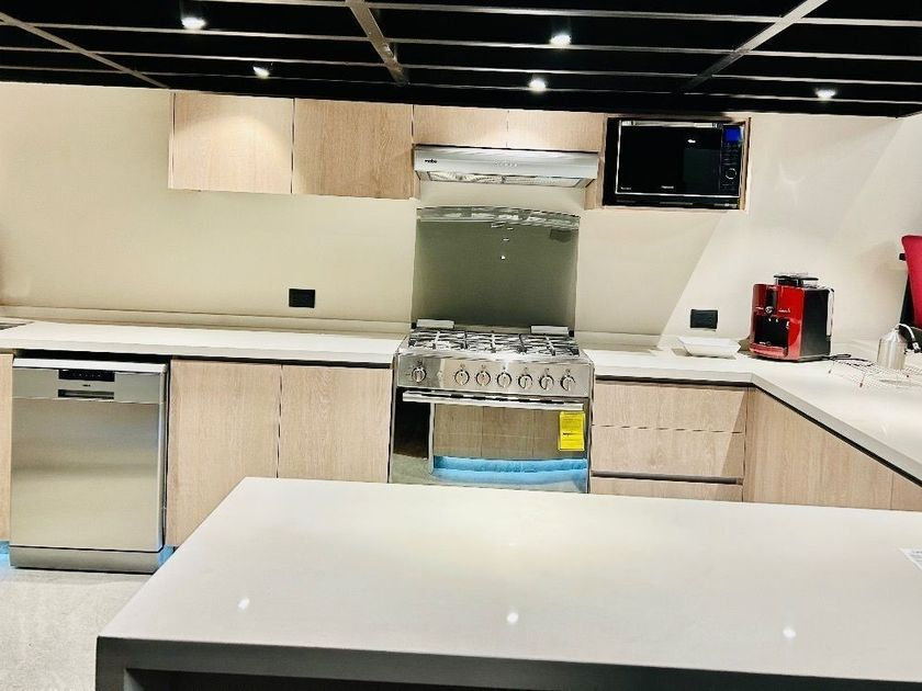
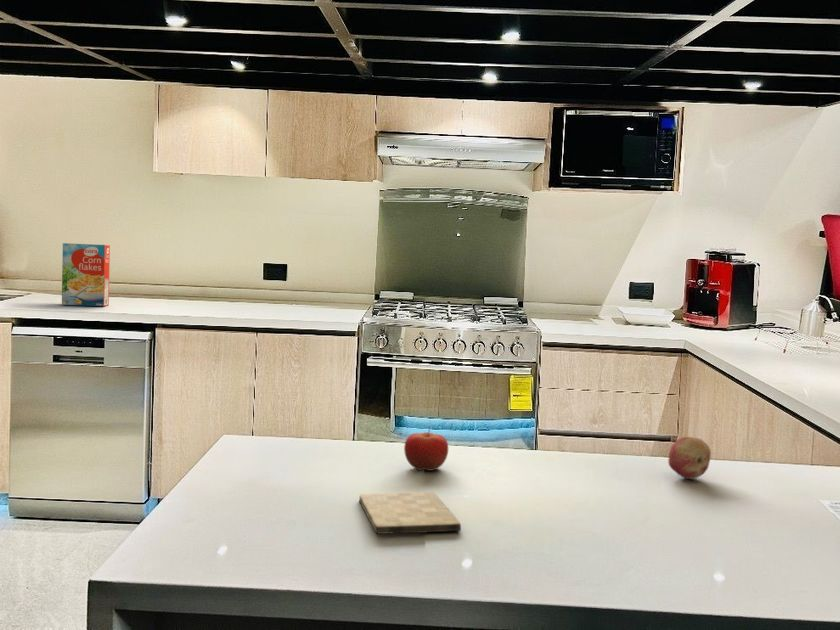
+ cutting board (407, 511)
+ fruit (688, 457)
+ fruit (426, 447)
+ cereal box (86, 274)
